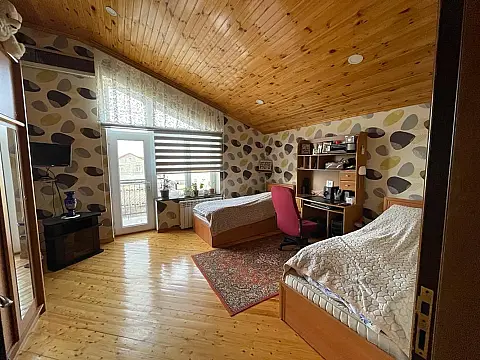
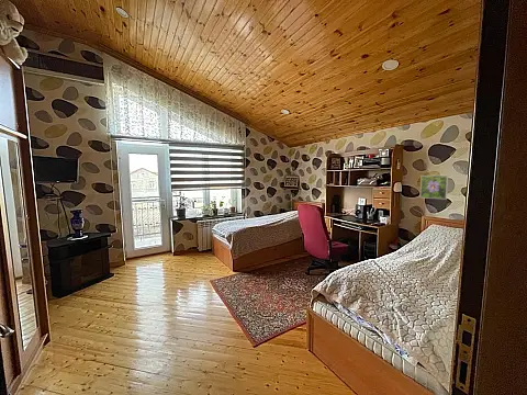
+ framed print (434, 187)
